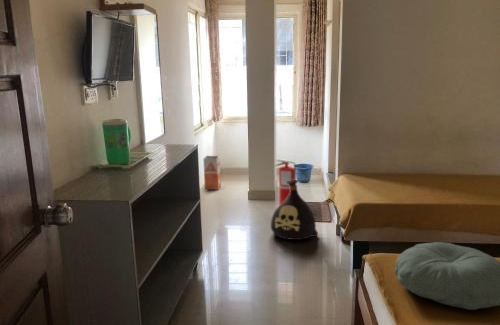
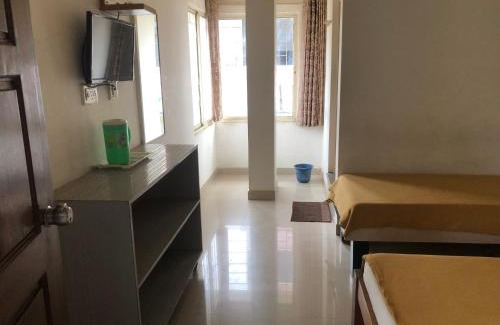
- pillow (450, 271)
- bag (293, 208)
- waste bin (213, 171)
- fire extinguisher (285, 182)
